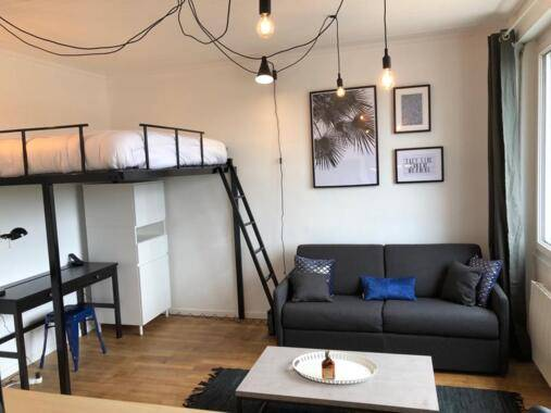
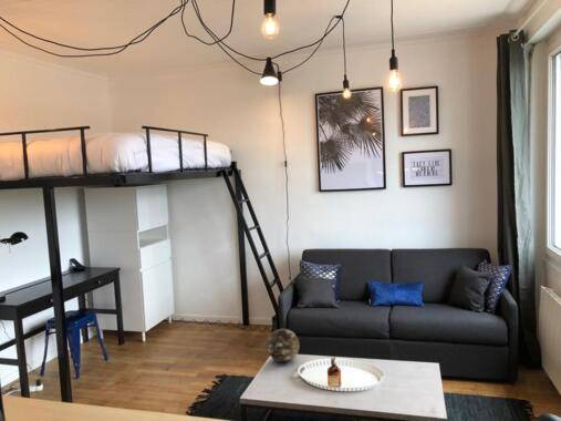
+ decorative orb (282, 345)
